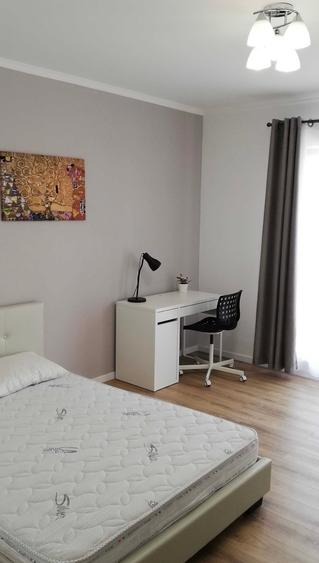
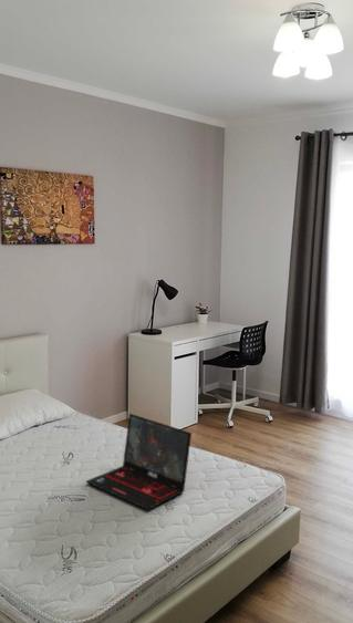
+ laptop (137, 458)
